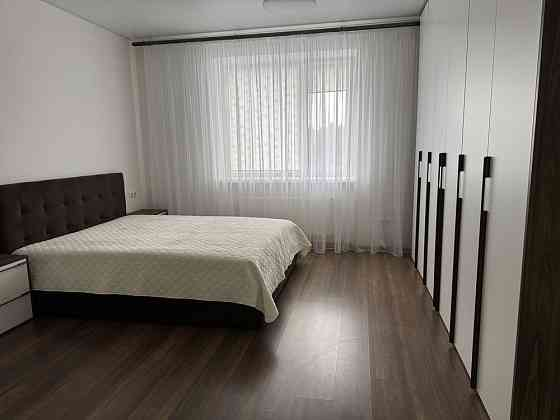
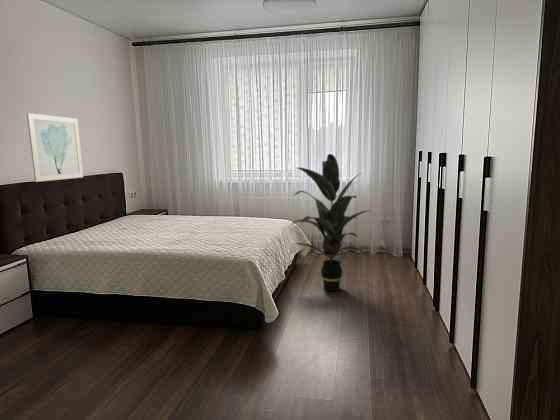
+ wall art (57, 148)
+ indoor plant (328, 223)
